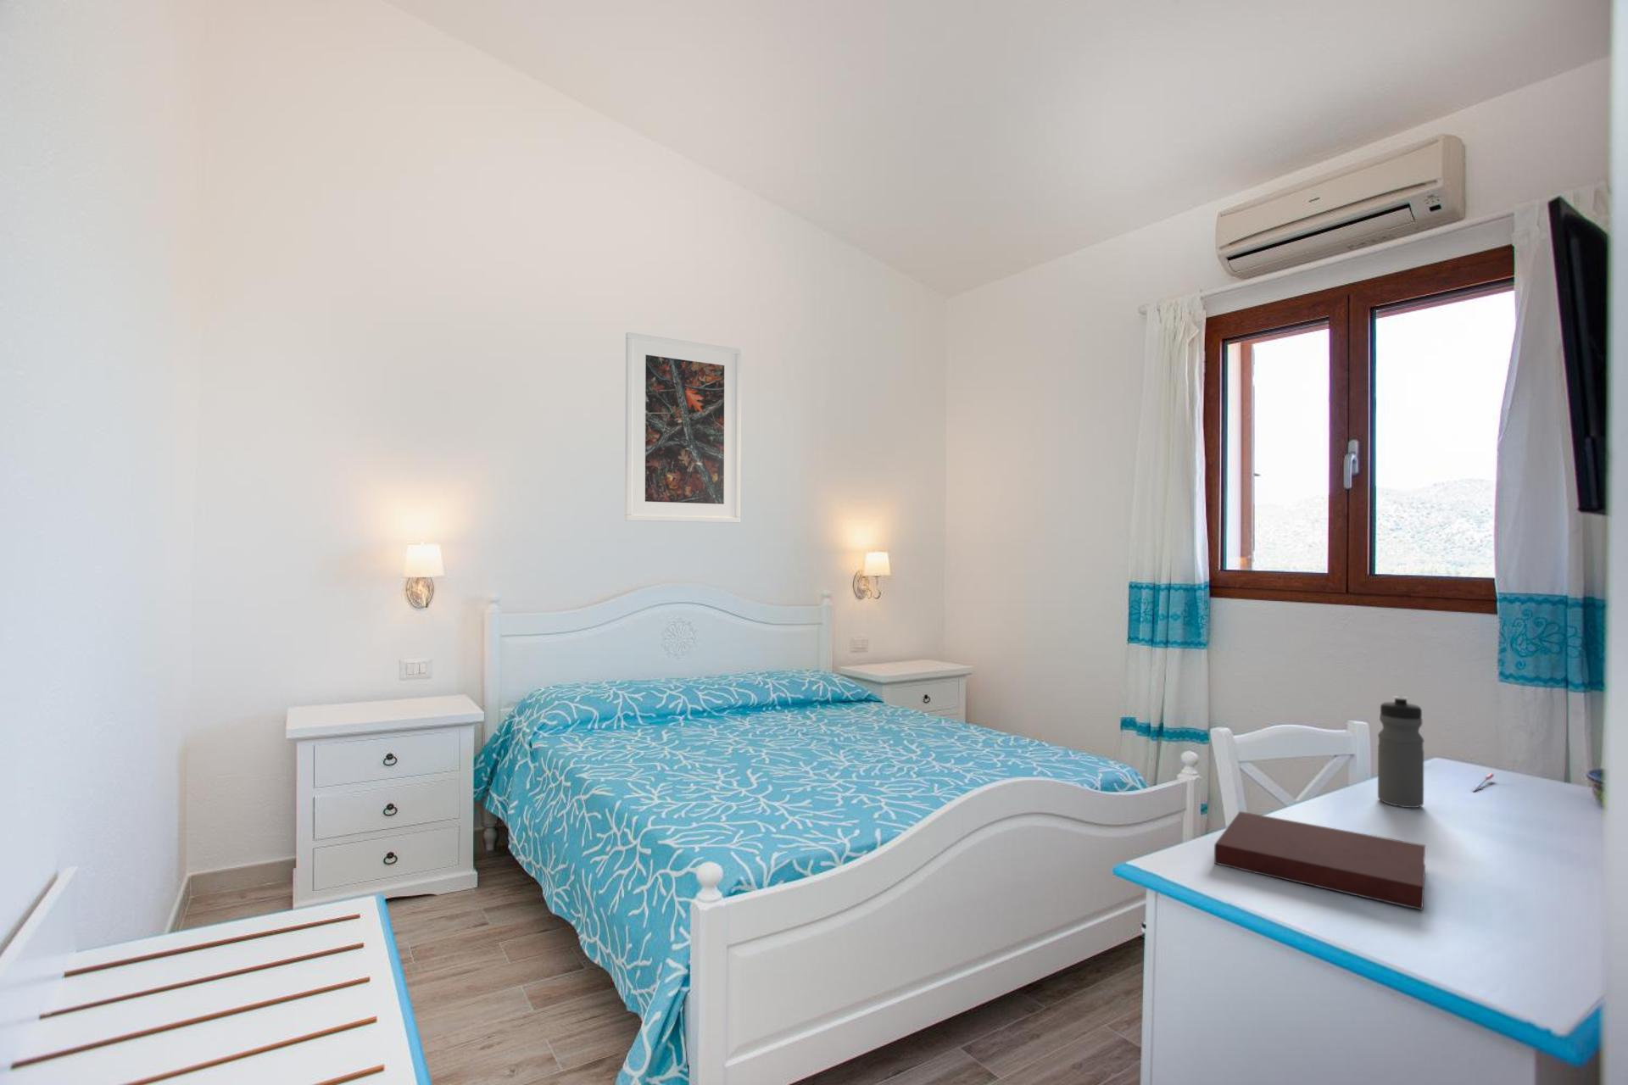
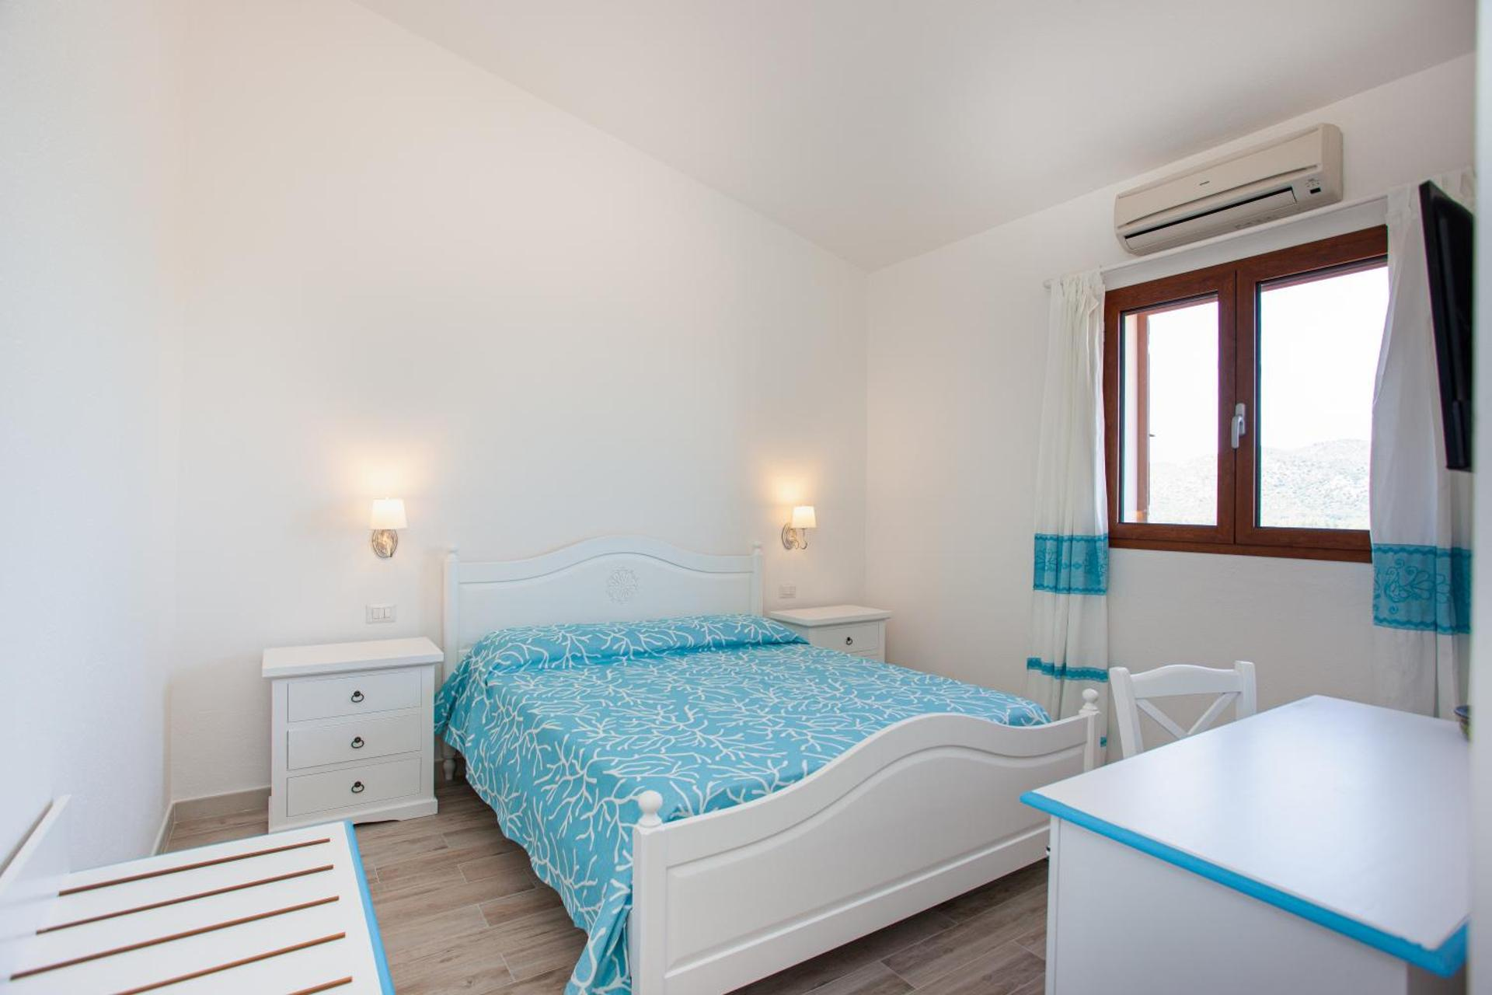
- pen (1483, 781)
- water bottle (1400, 750)
- notebook (1319, 855)
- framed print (686, 431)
